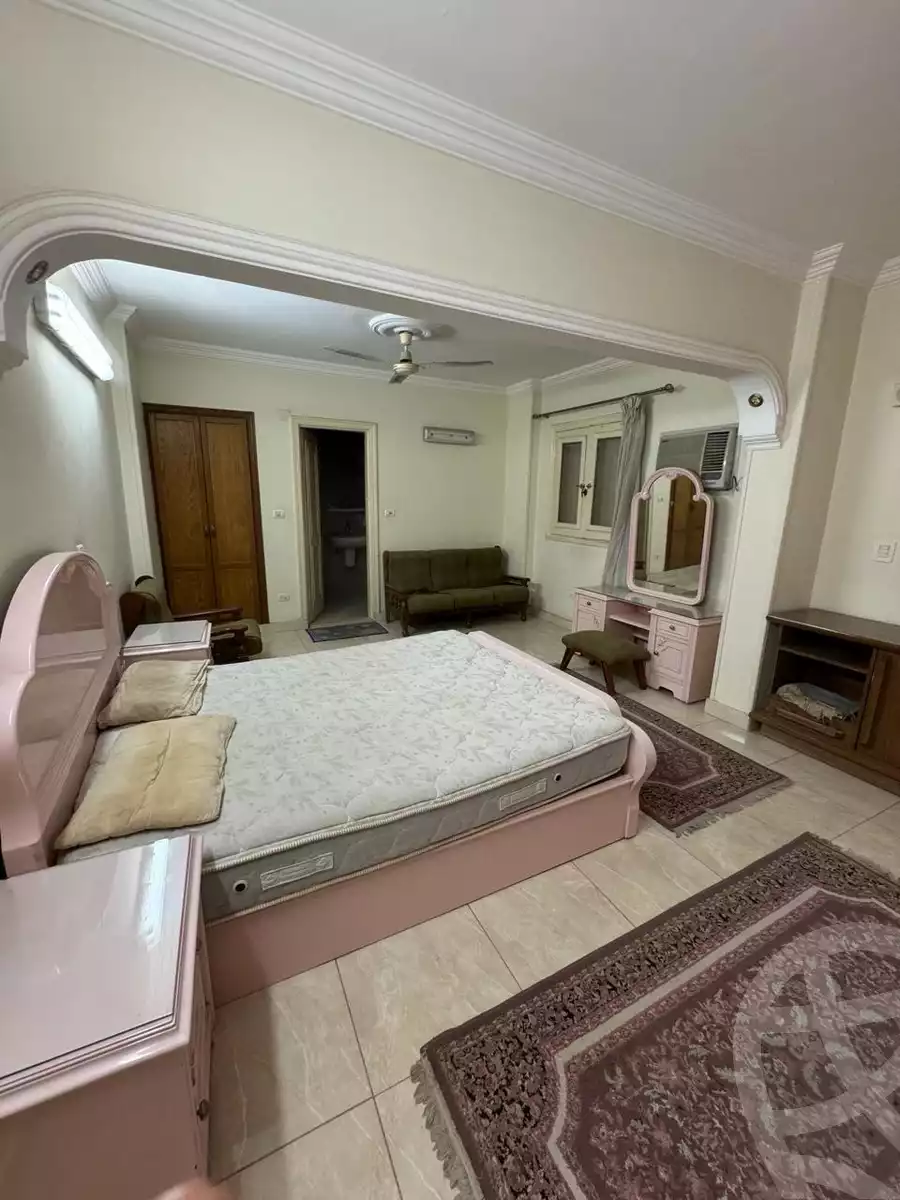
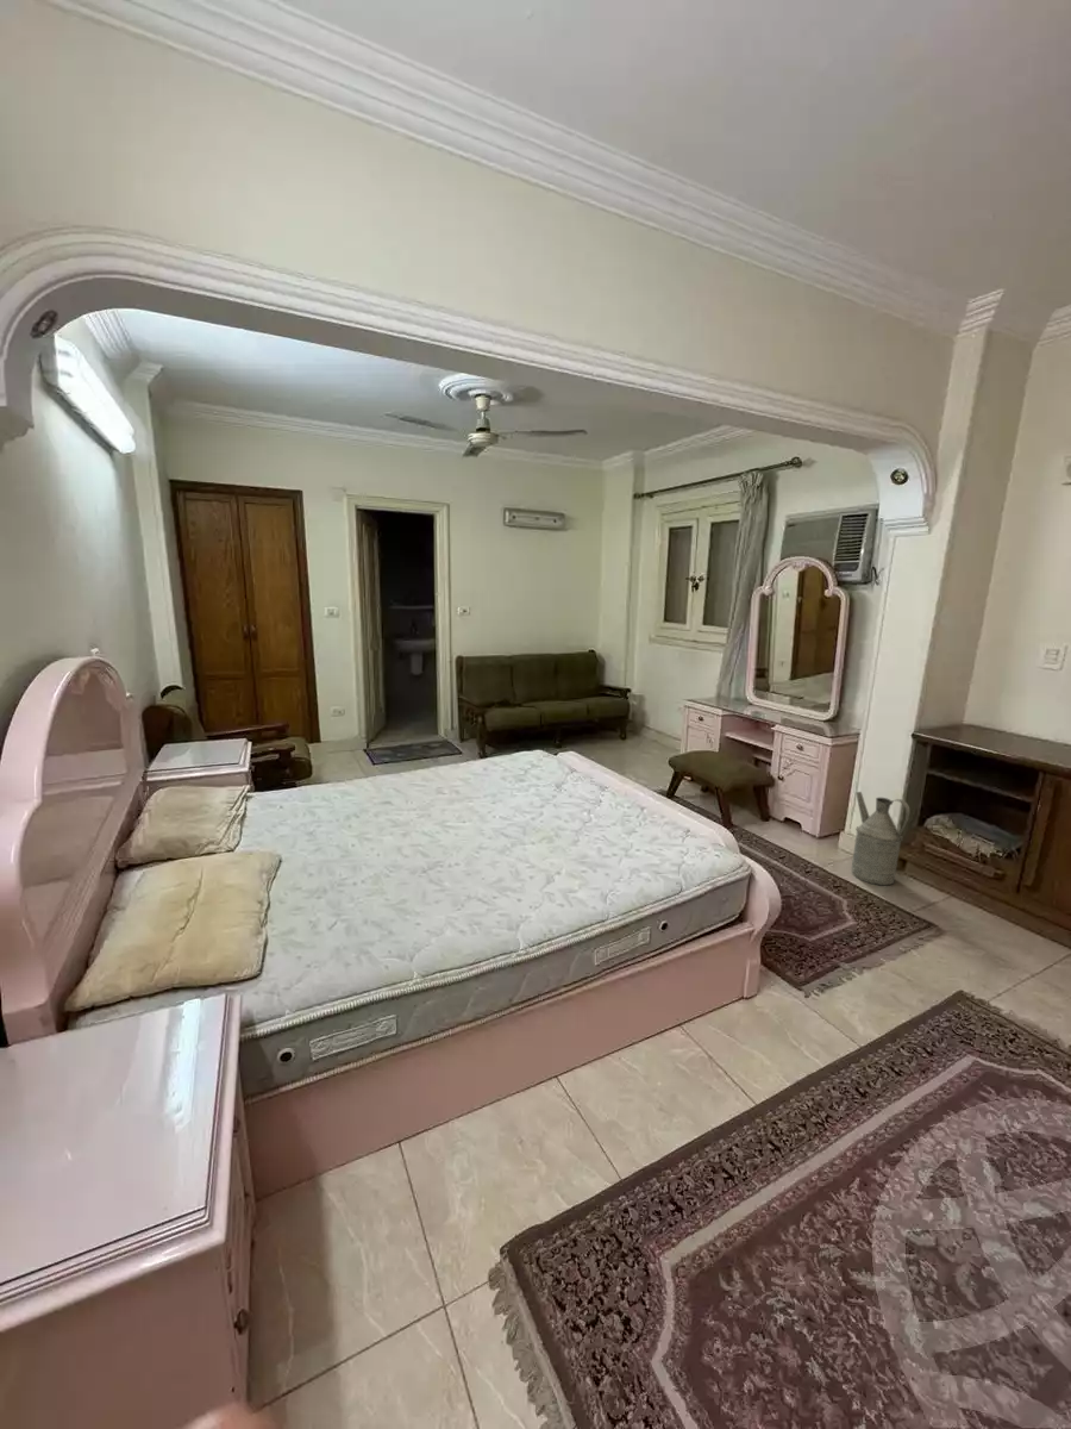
+ watering can (875, 835)
